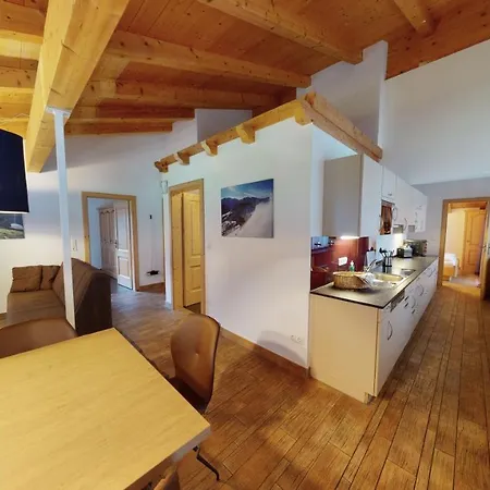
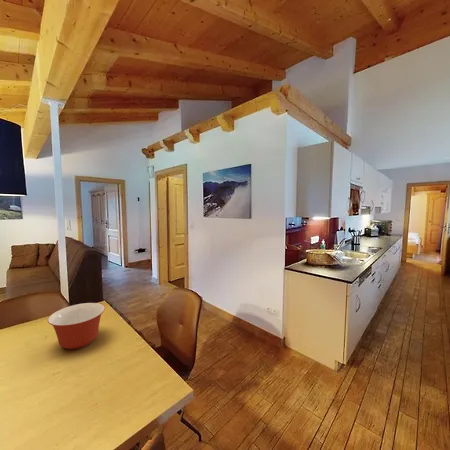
+ mixing bowl (78, 327)
